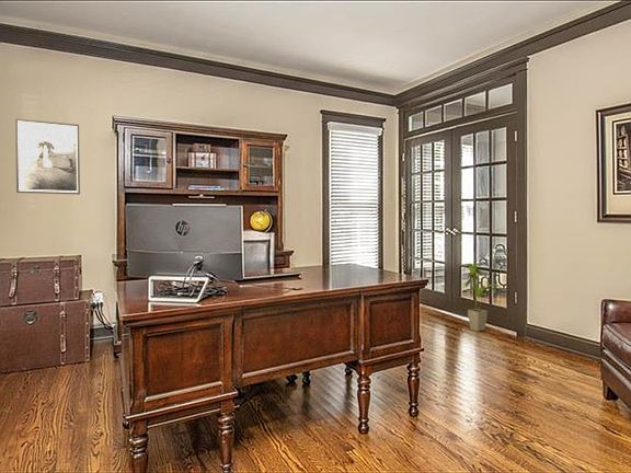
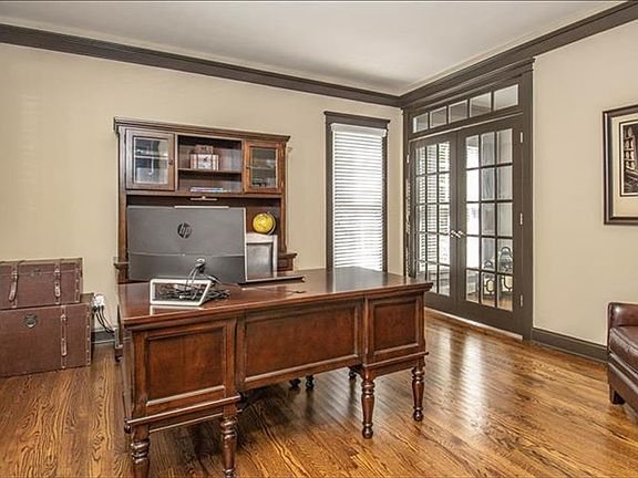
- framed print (48, 158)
- house plant (478, 296)
